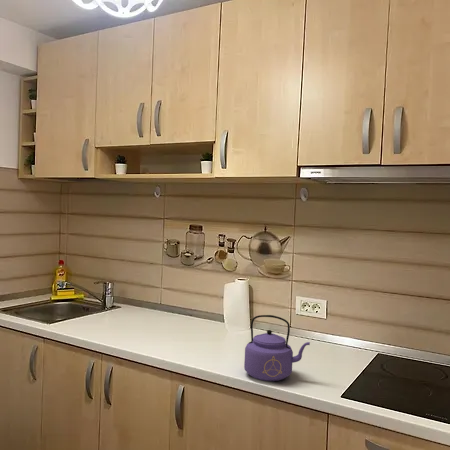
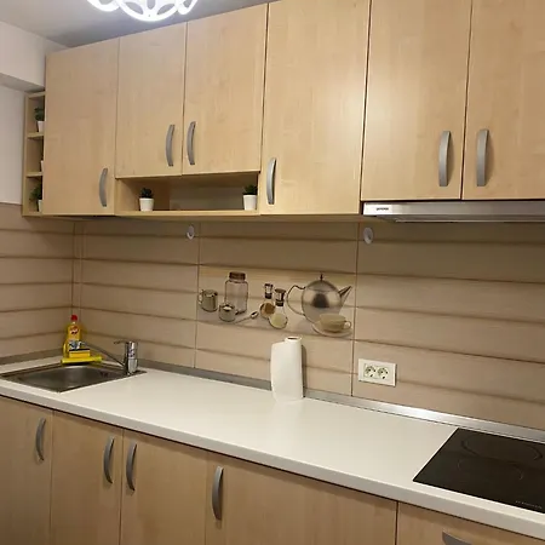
- kettle (276, 346)
